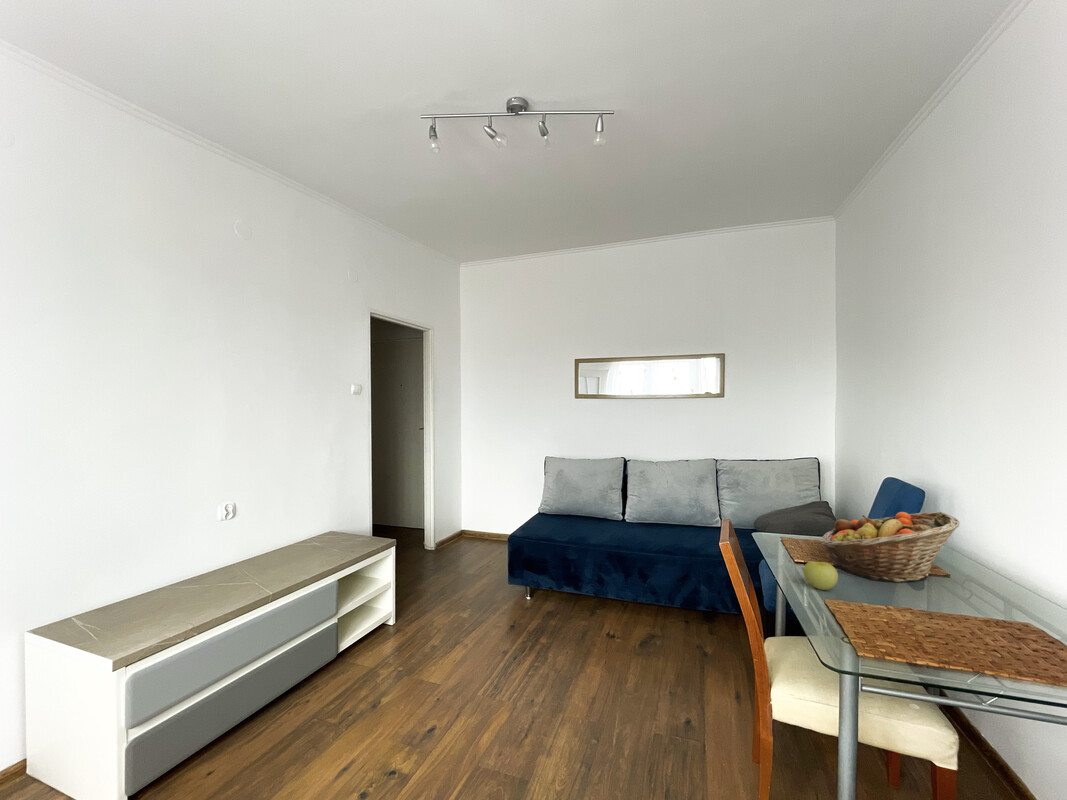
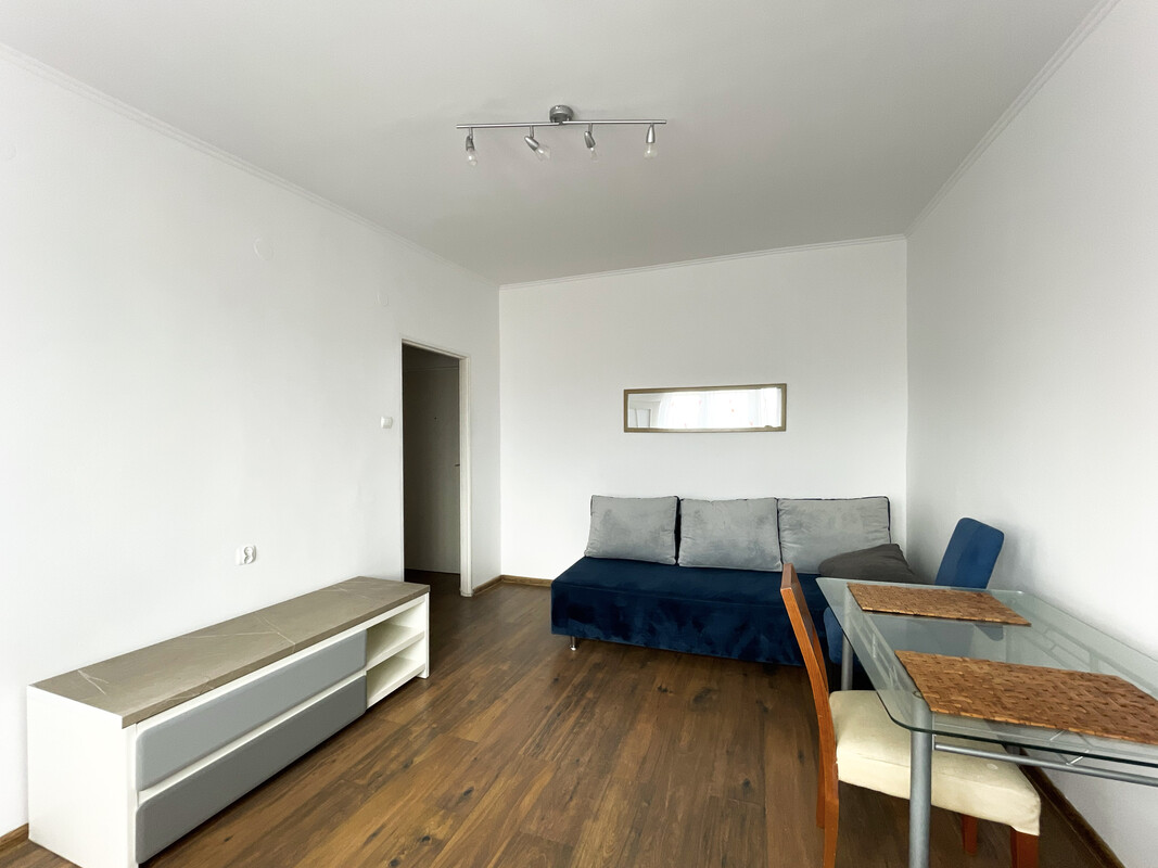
- apple (820, 575)
- fruit basket (885, 539)
